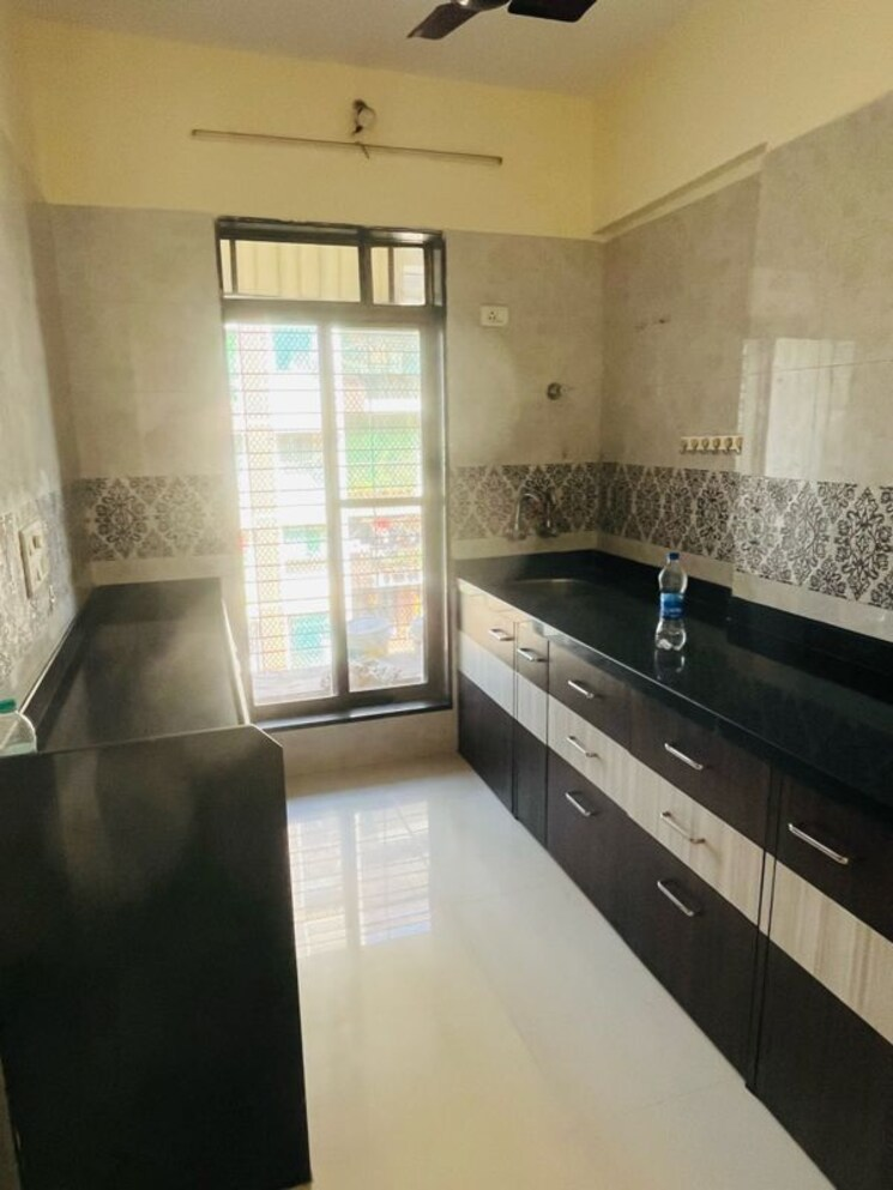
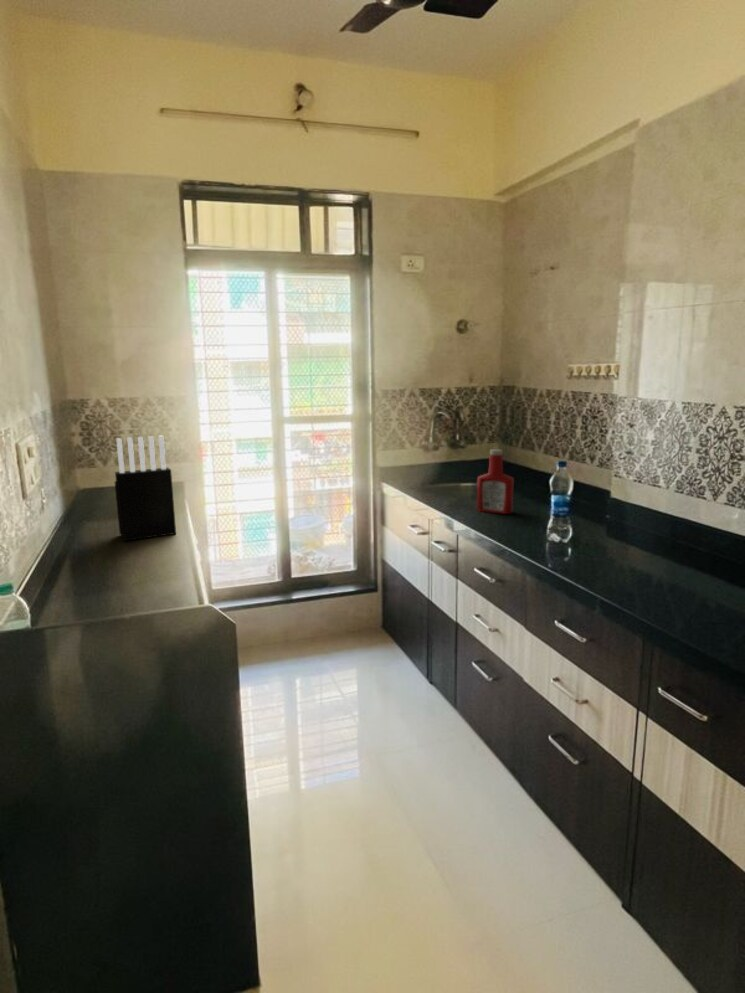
+ knife block (143, 485)
+ soap bottle (495, 480)
